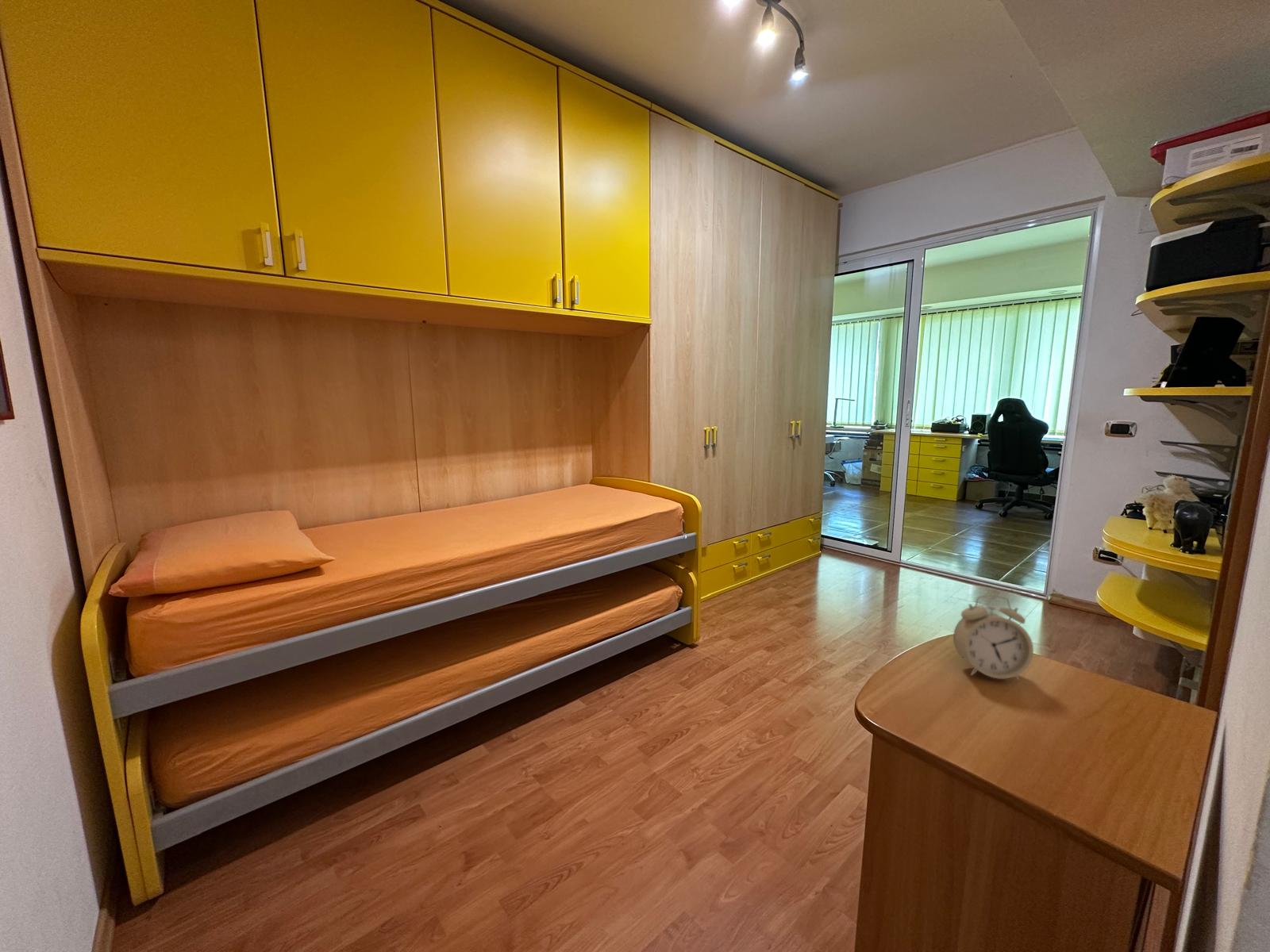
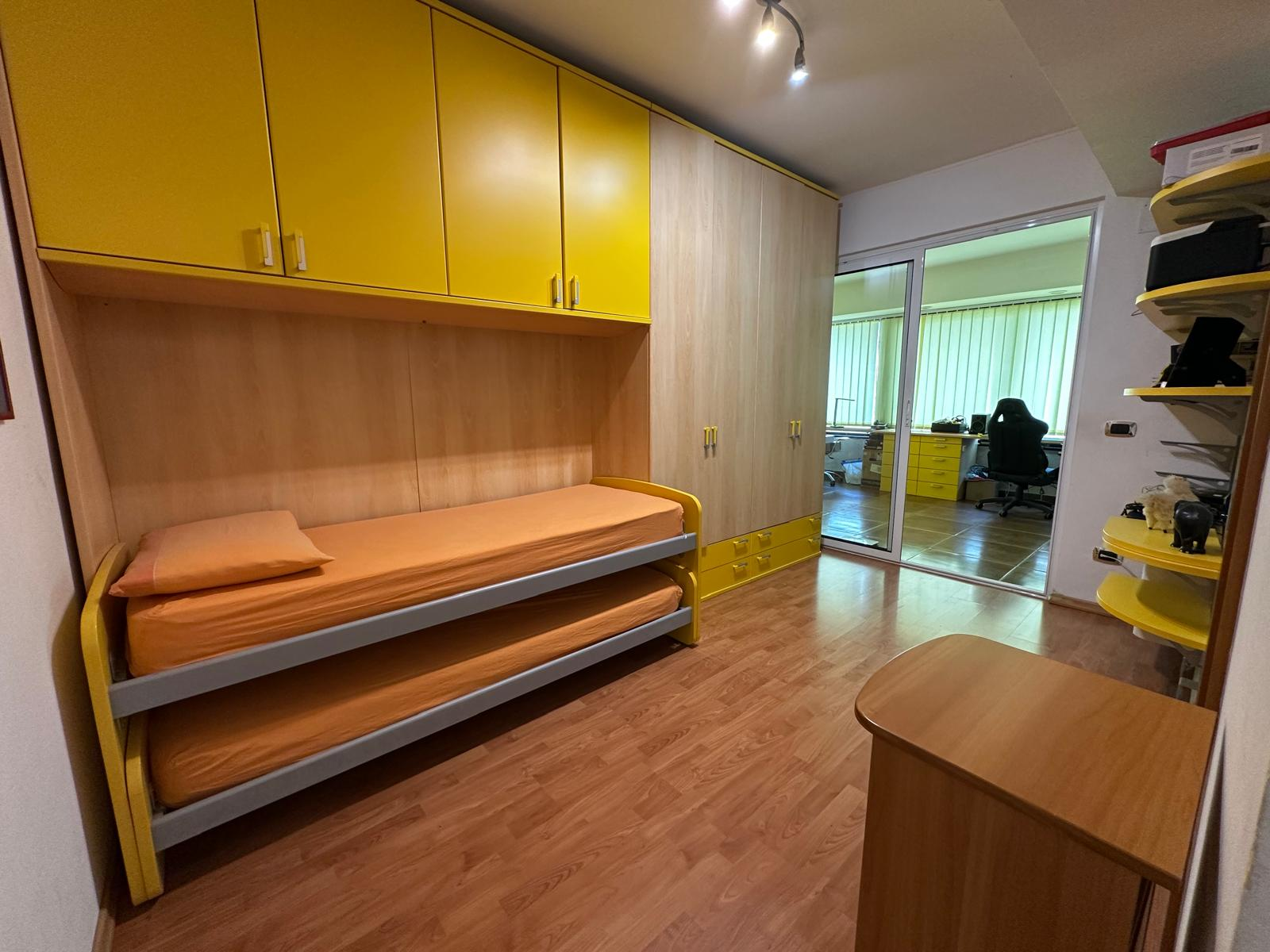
- alarm clock (992, 635)
